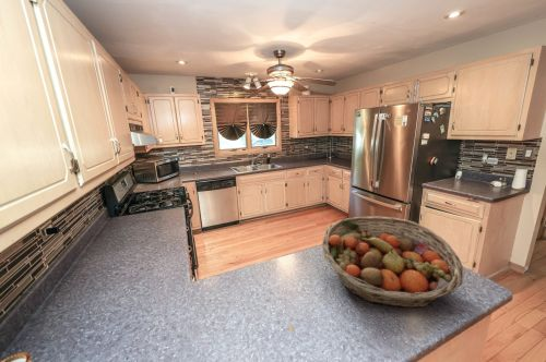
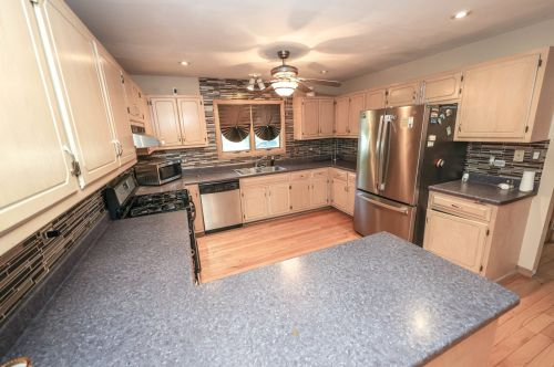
- fruit basket (384, 256)
